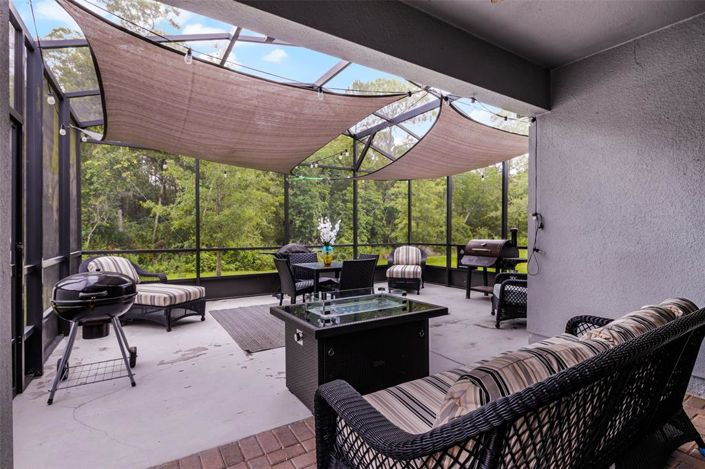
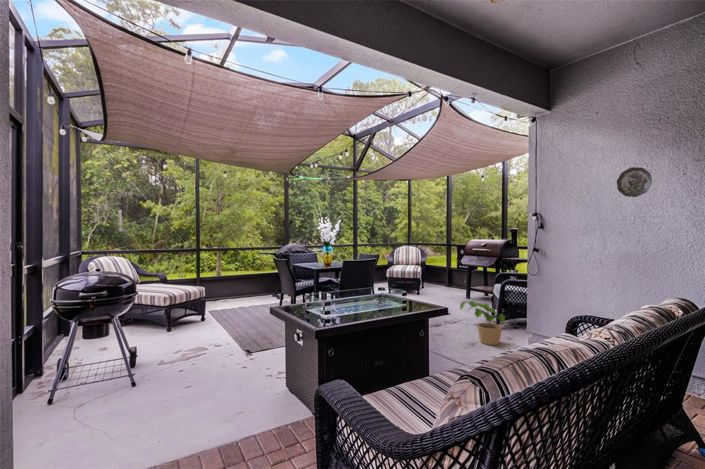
+ potted plant (479, 323)
+ decorative plate (634, 182)
